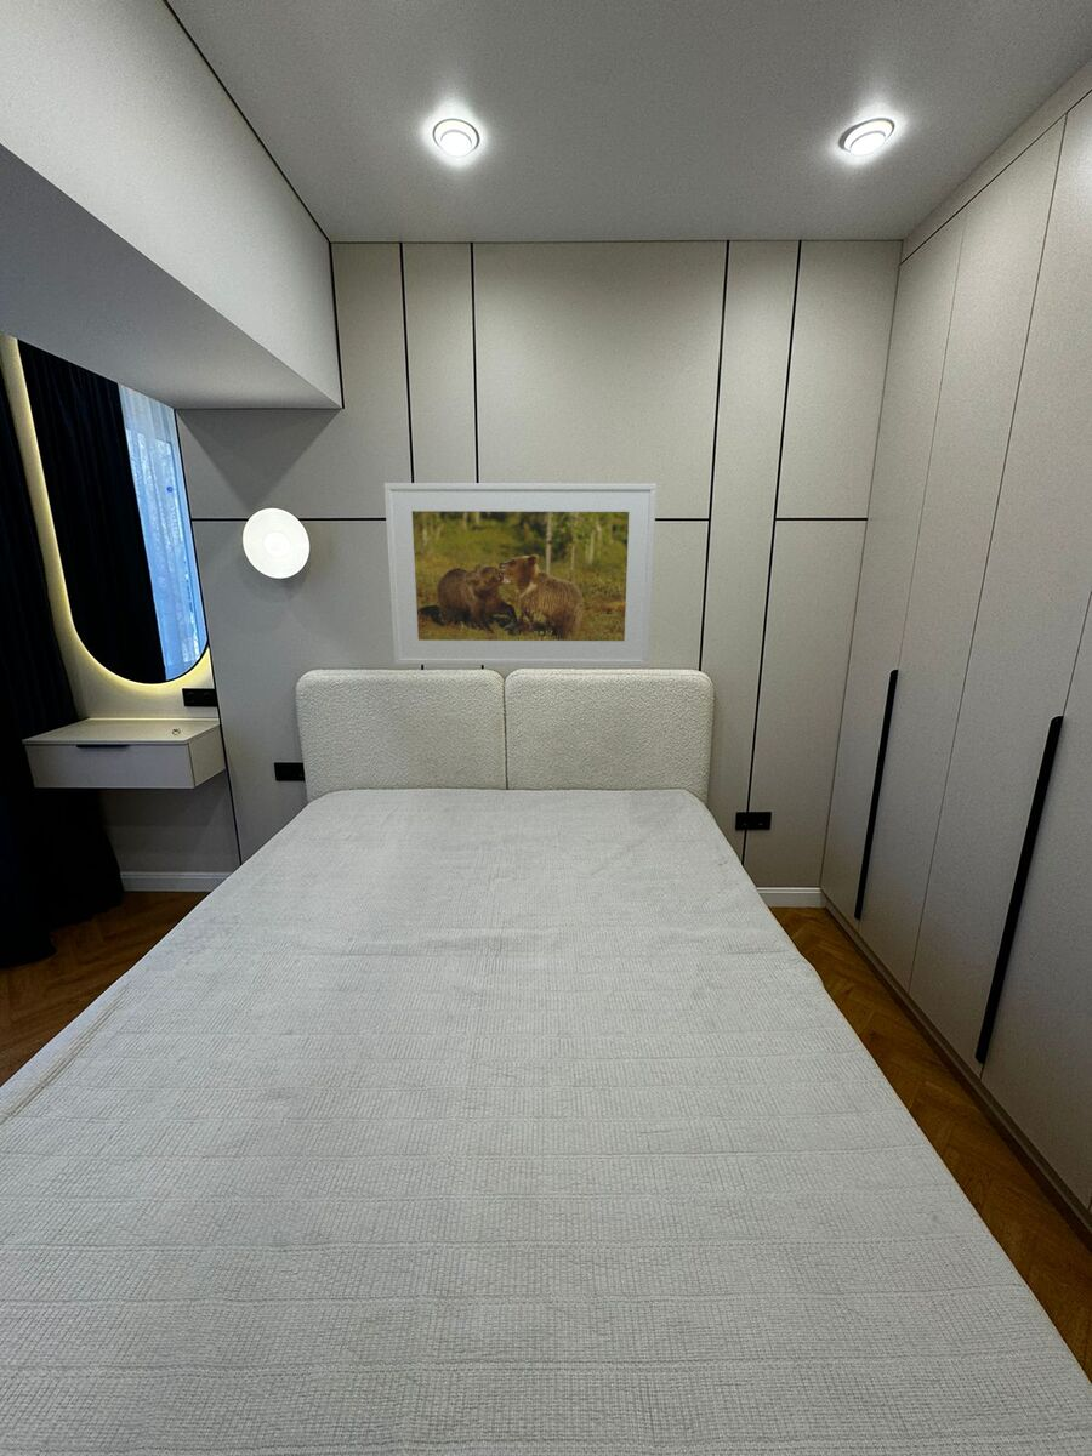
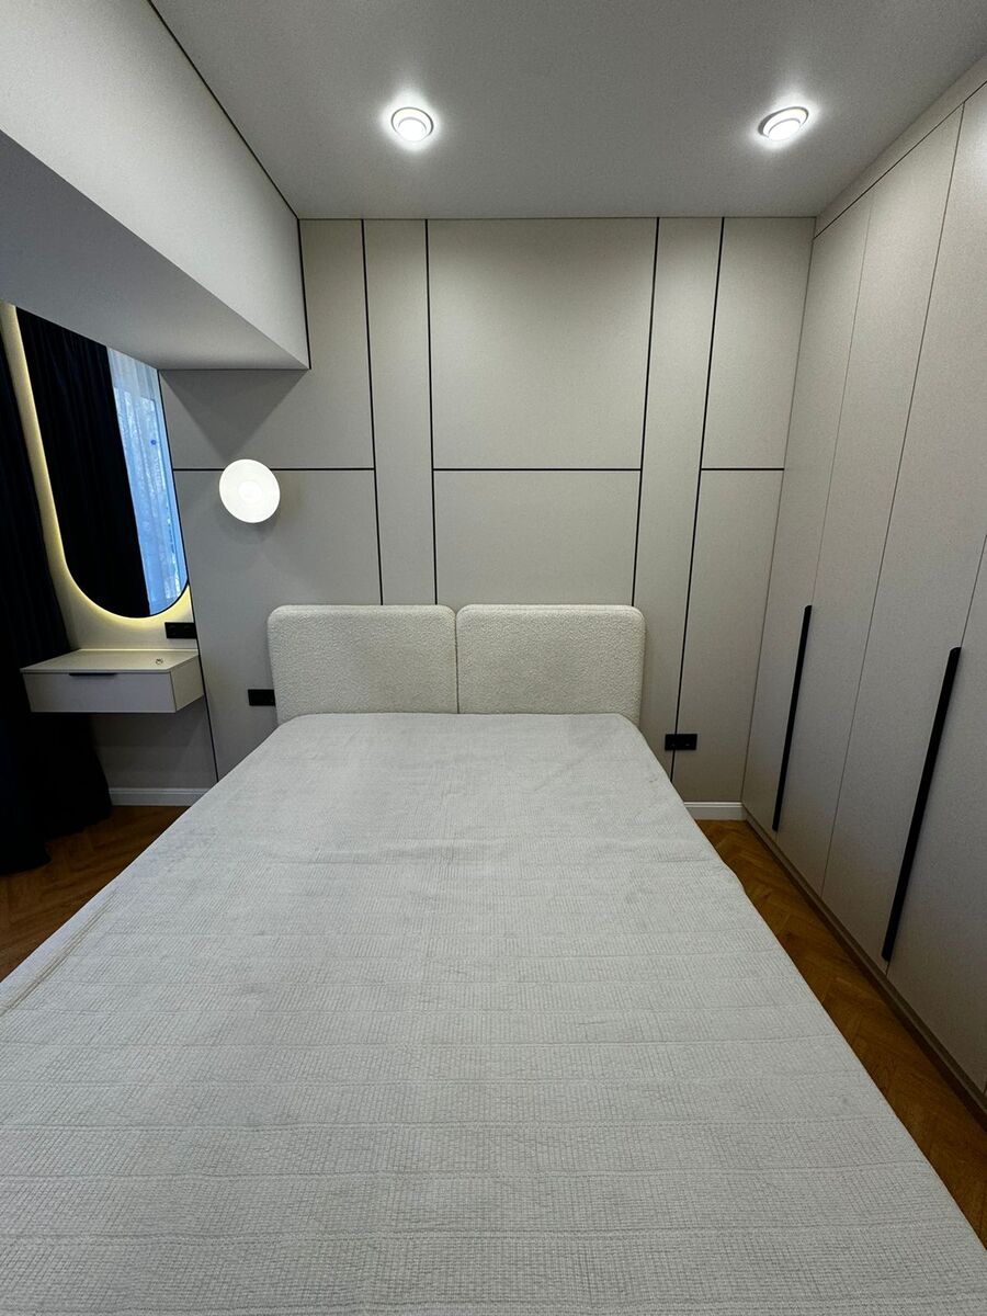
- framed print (521, 578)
